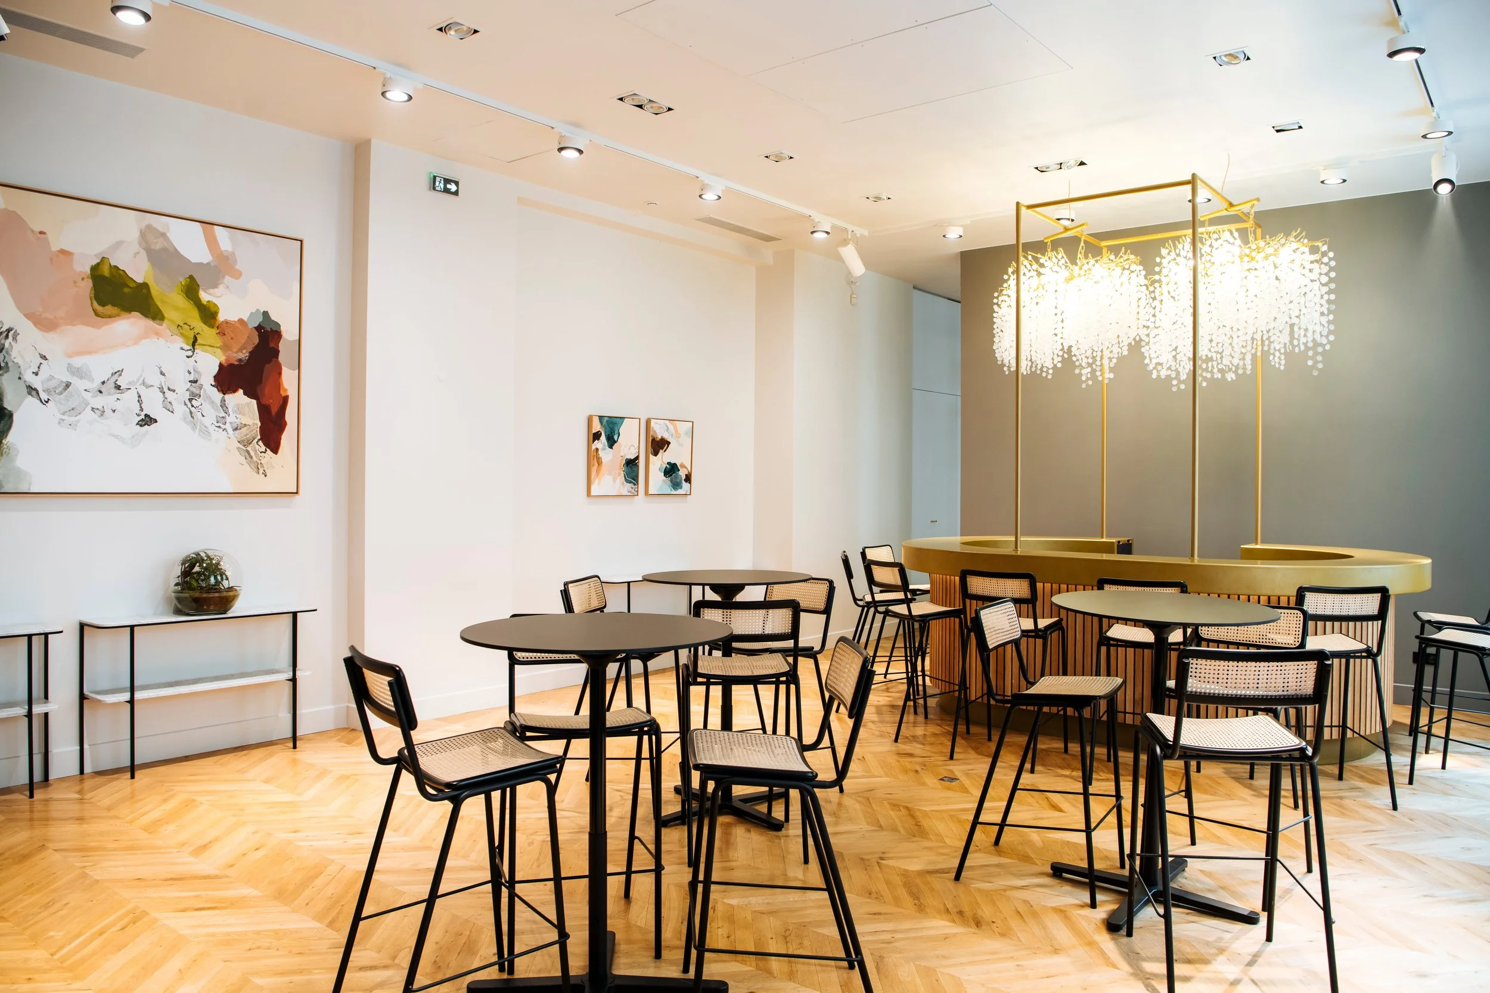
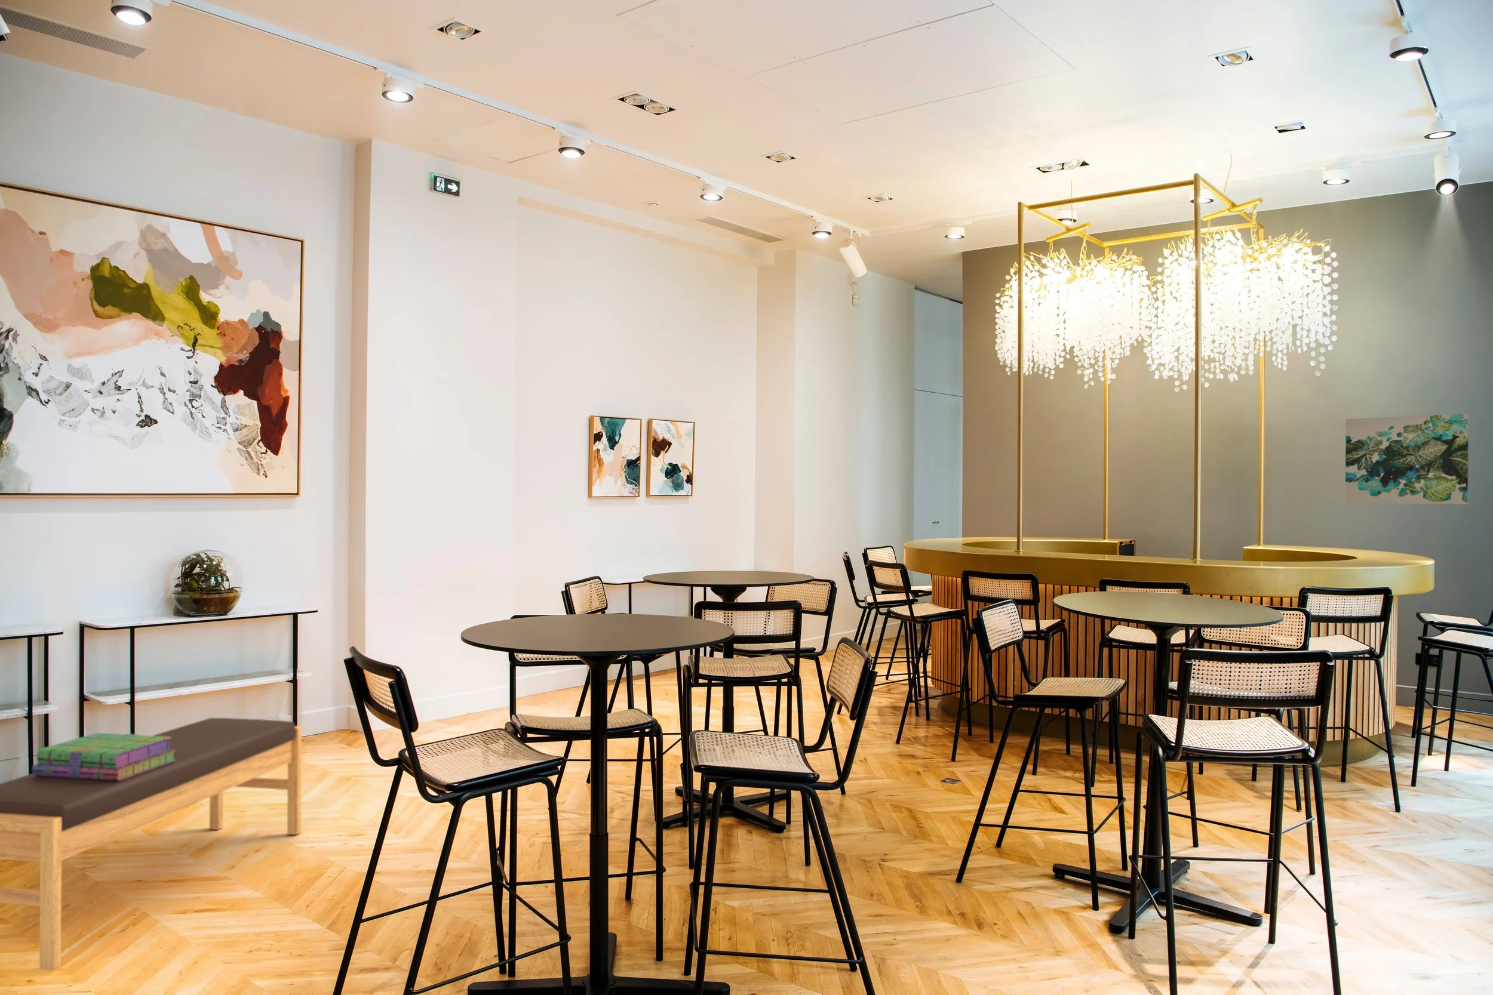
+ wall art (1404, 460)
+ bench (148, 818)
+ stack of books (106, 755)
